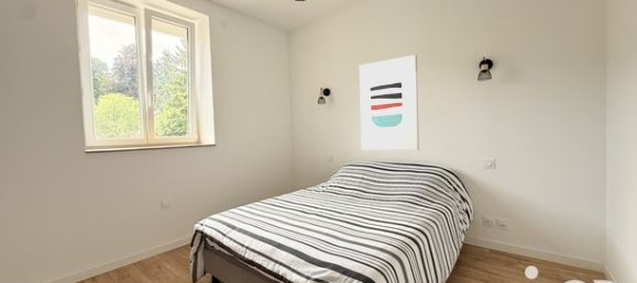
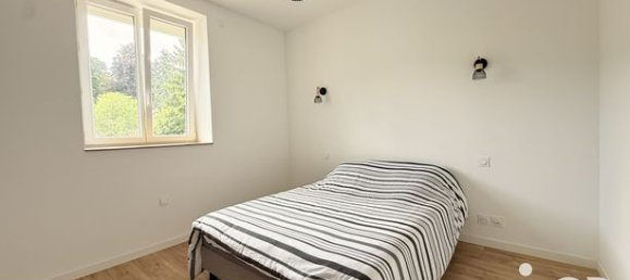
- wall art (387, 105)
